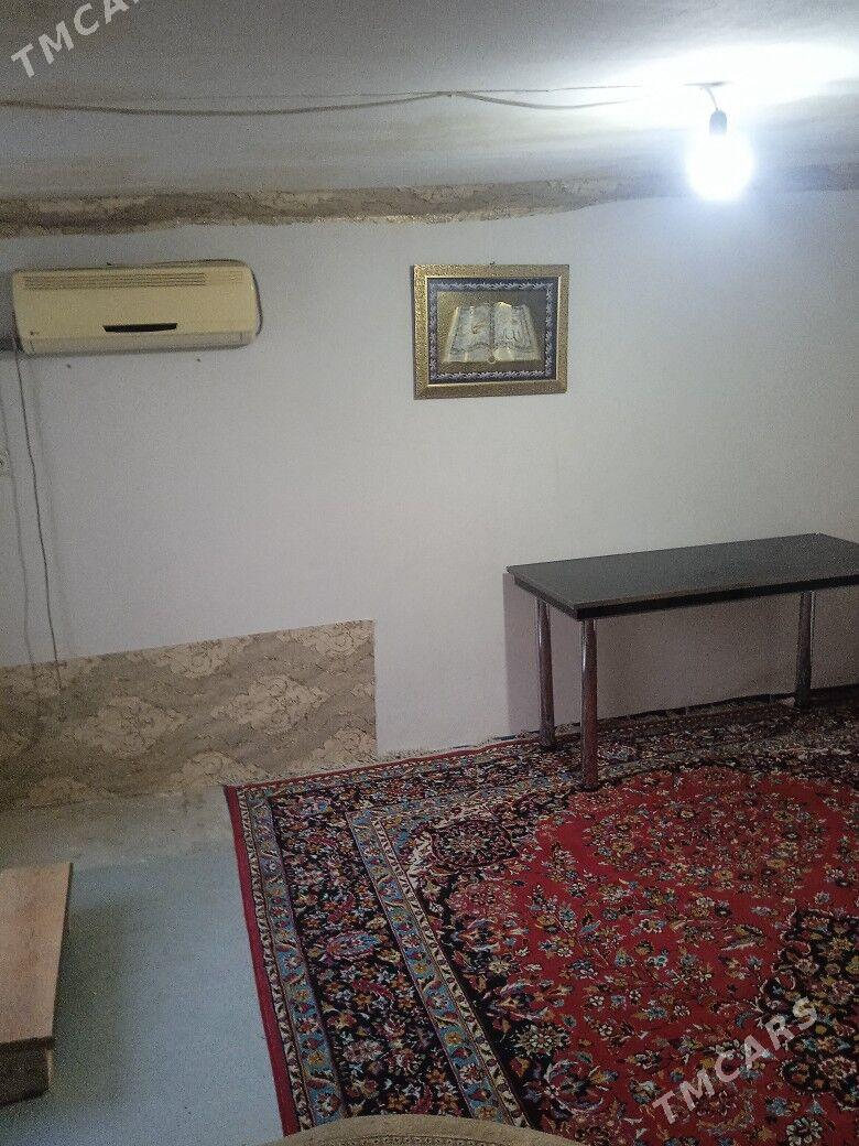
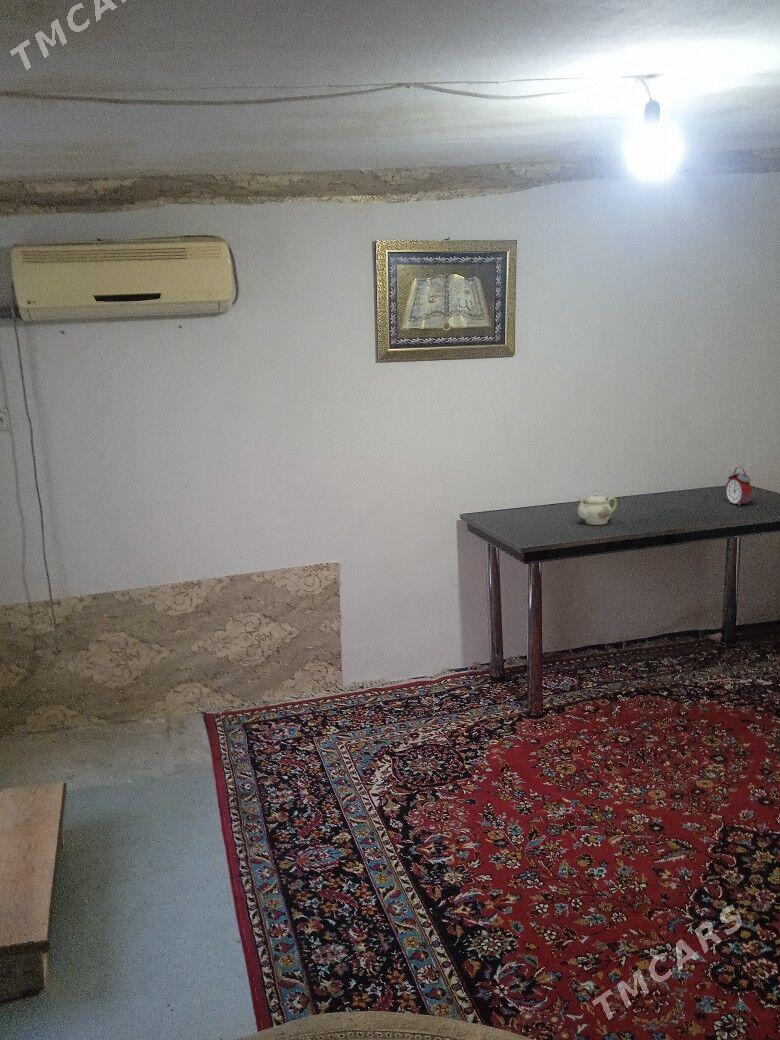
+ alarm clock (739, 485)
+ teapot (597, 508)
